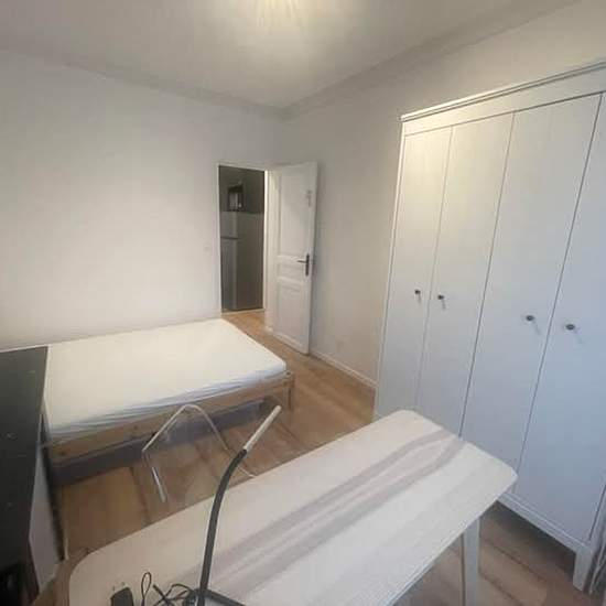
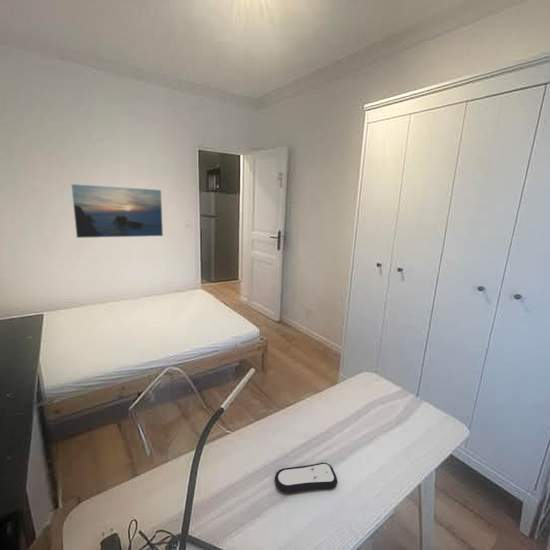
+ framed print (121, 212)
+ remote control (305, 477)
